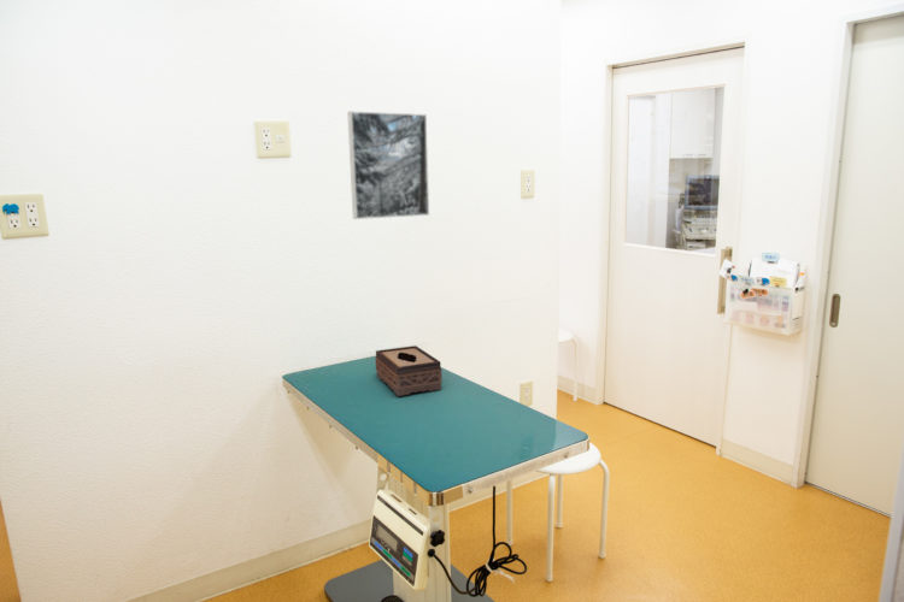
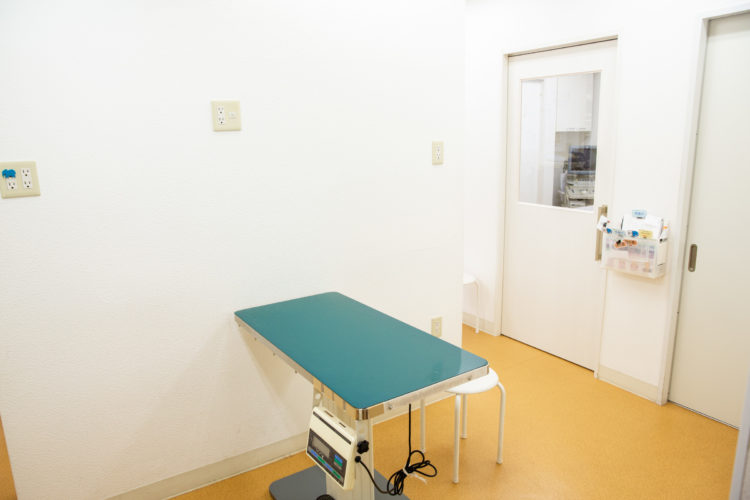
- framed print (389, 165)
- tissue box (407, 368)
